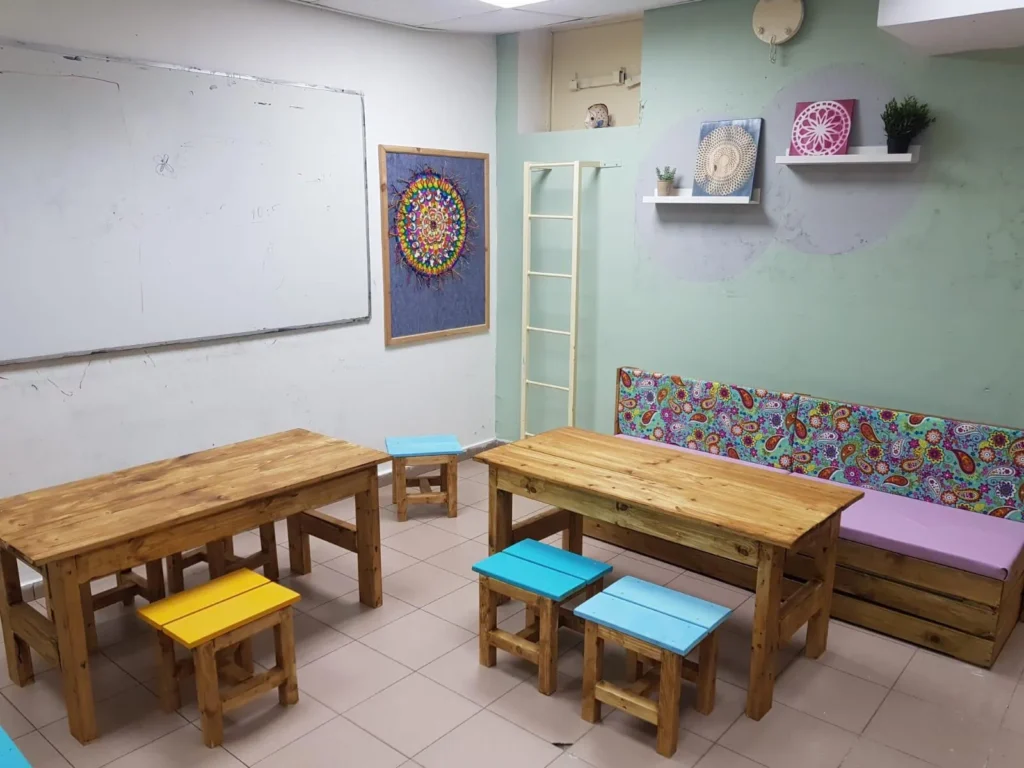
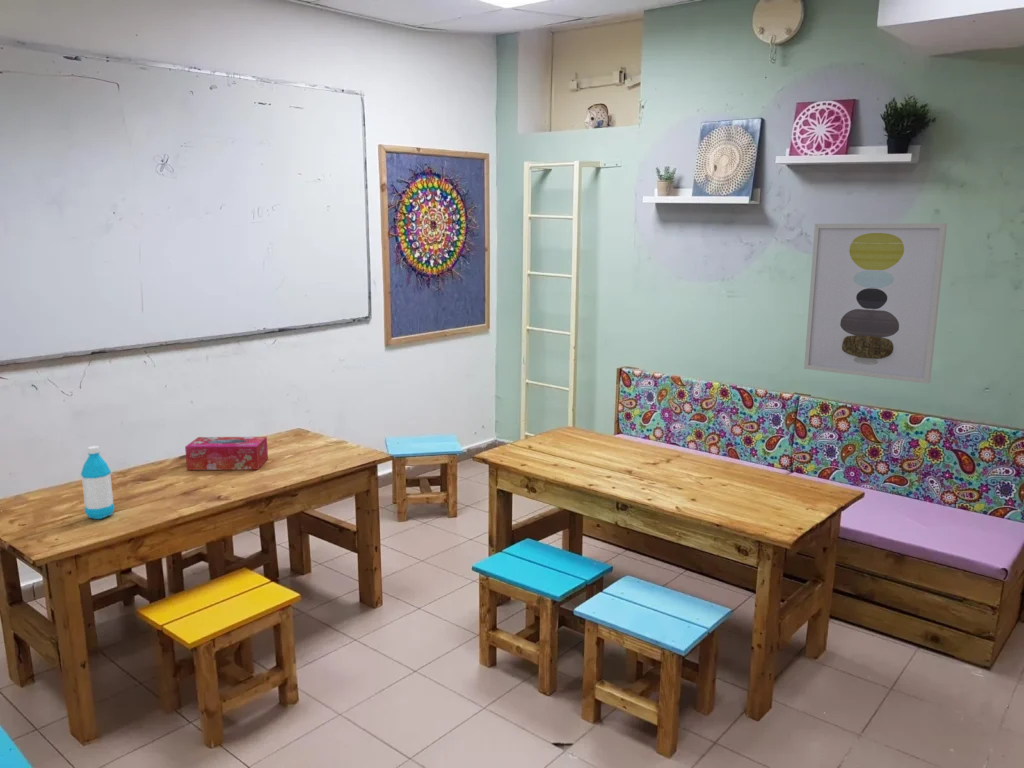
+ water bottle (96, 482)
+ wall art (870, 300)
+ tissue box (227, 452)
